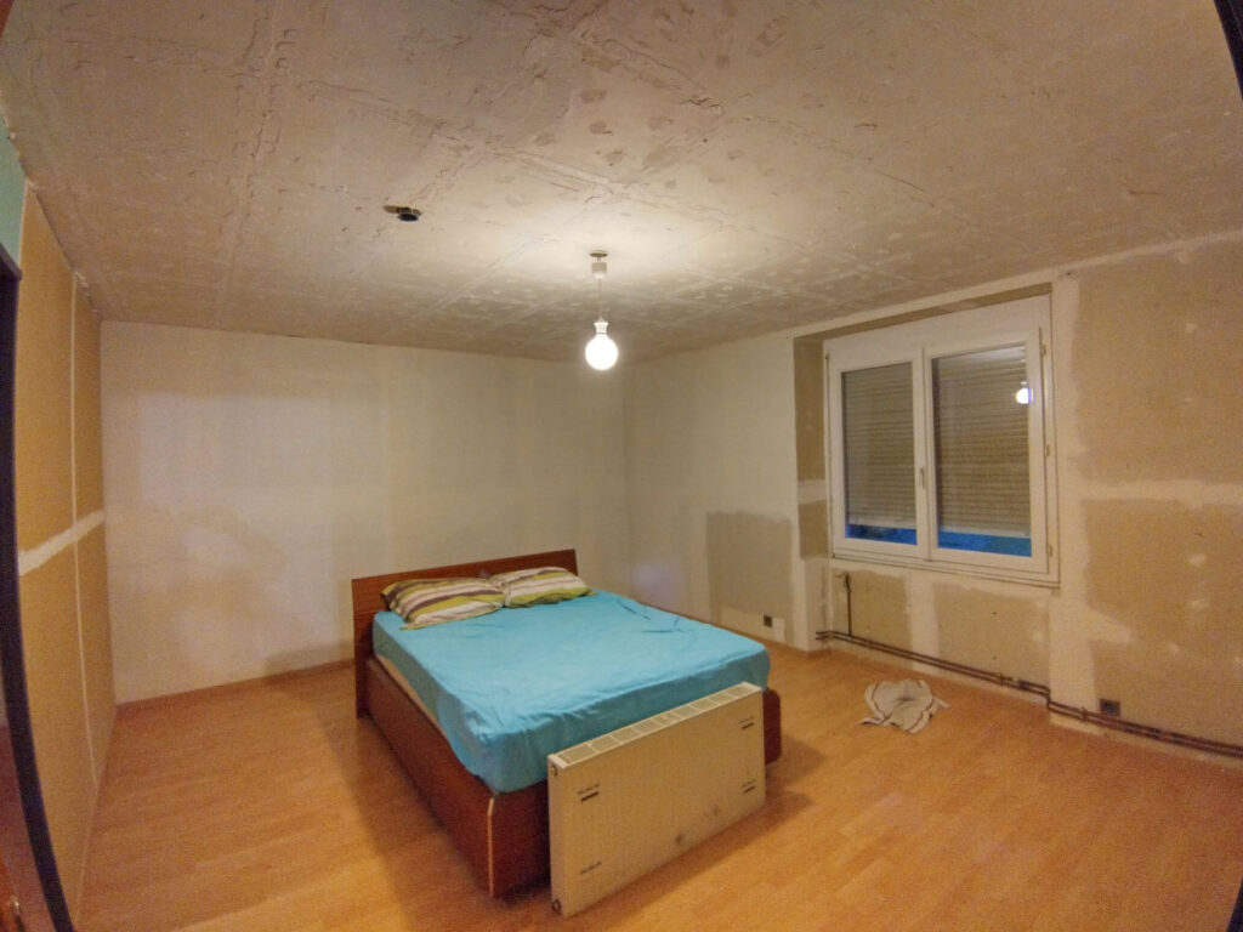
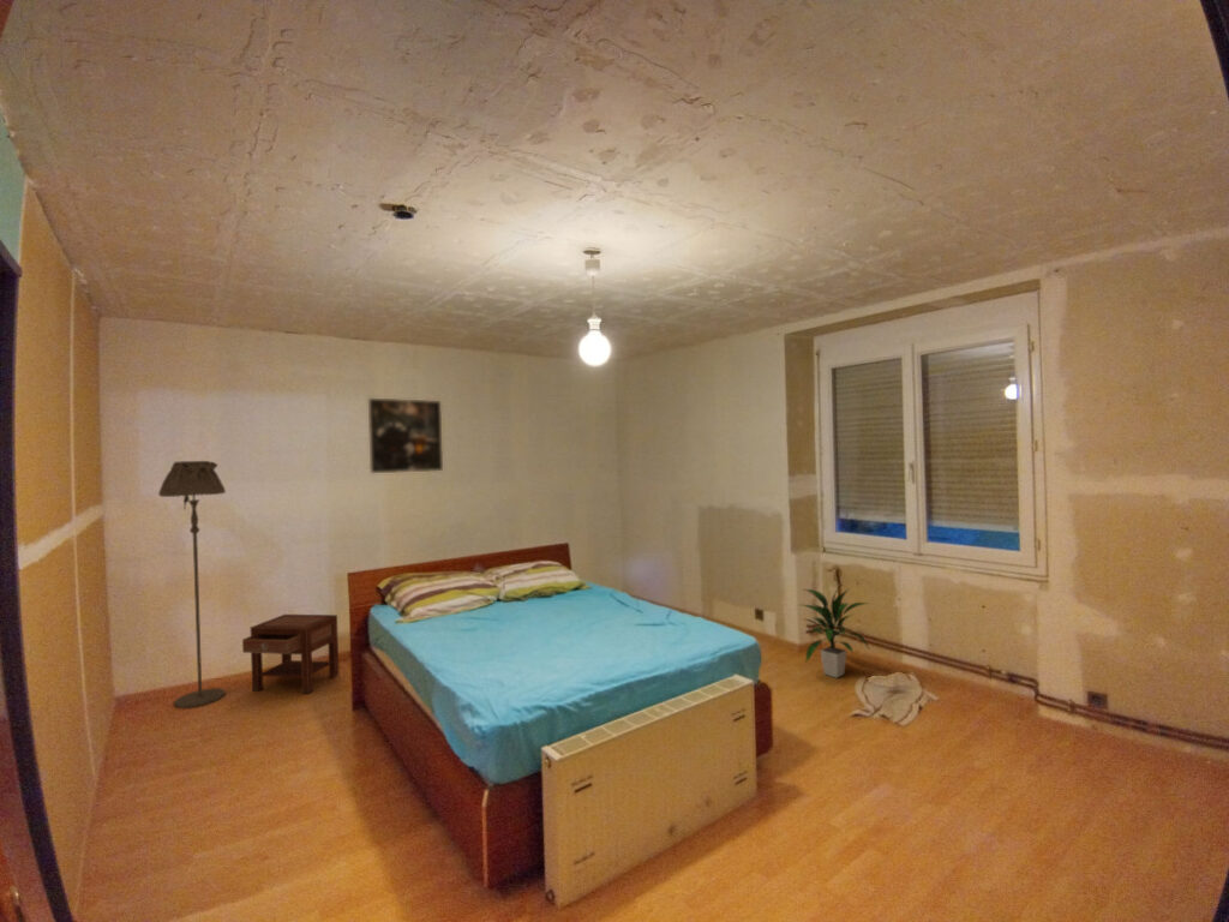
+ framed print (406, 436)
+ floor lamp (196, 580)
+ nightstand (292, 653)
+ indoor plant (829, 629)
